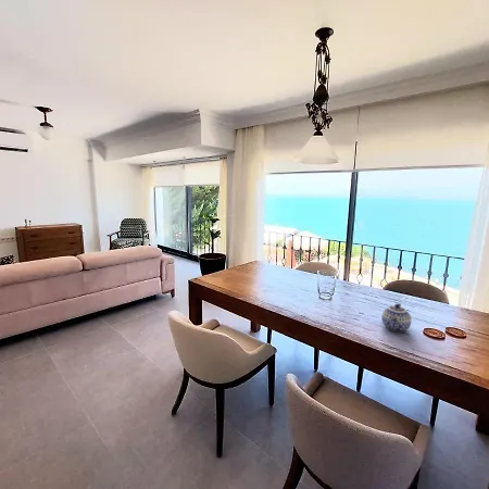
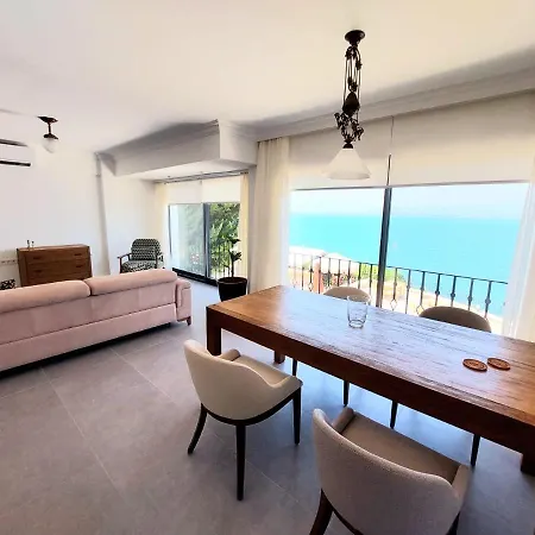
- teapot (396, 315)
